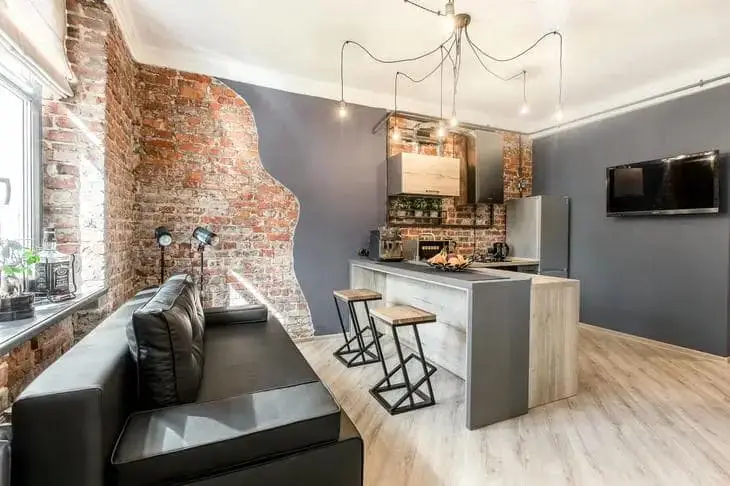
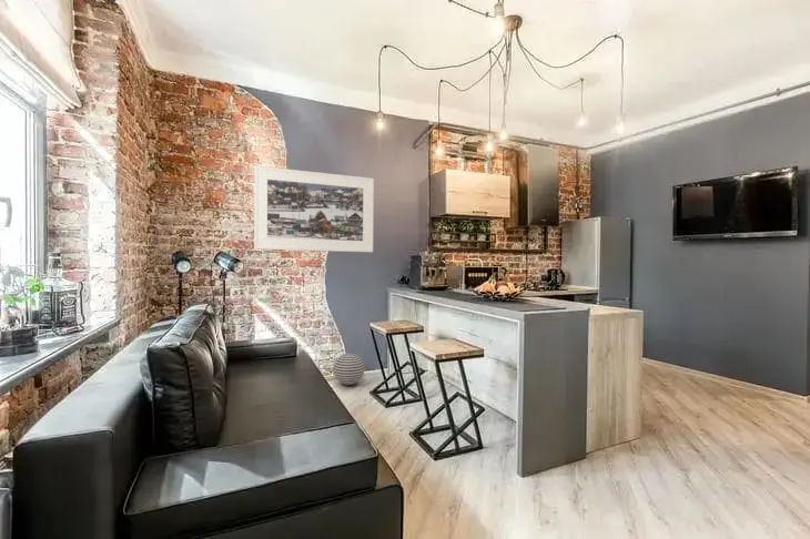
+ decorative ball (348, 368)
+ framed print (317, 211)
